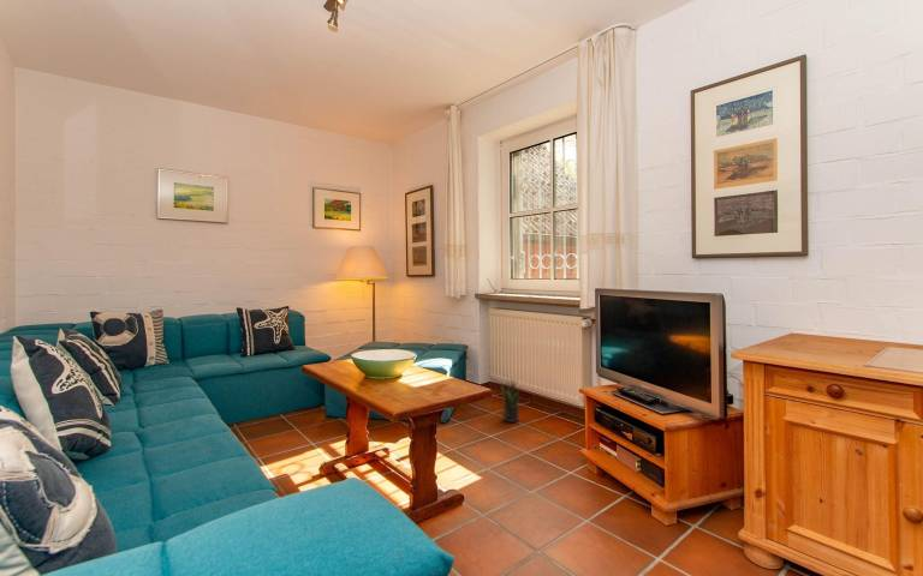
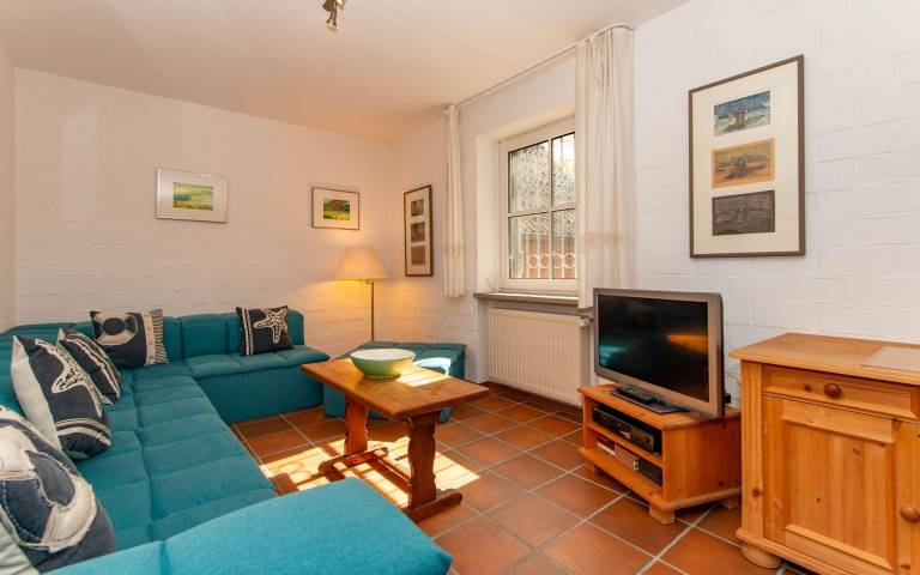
- potted plant (510, 400)
